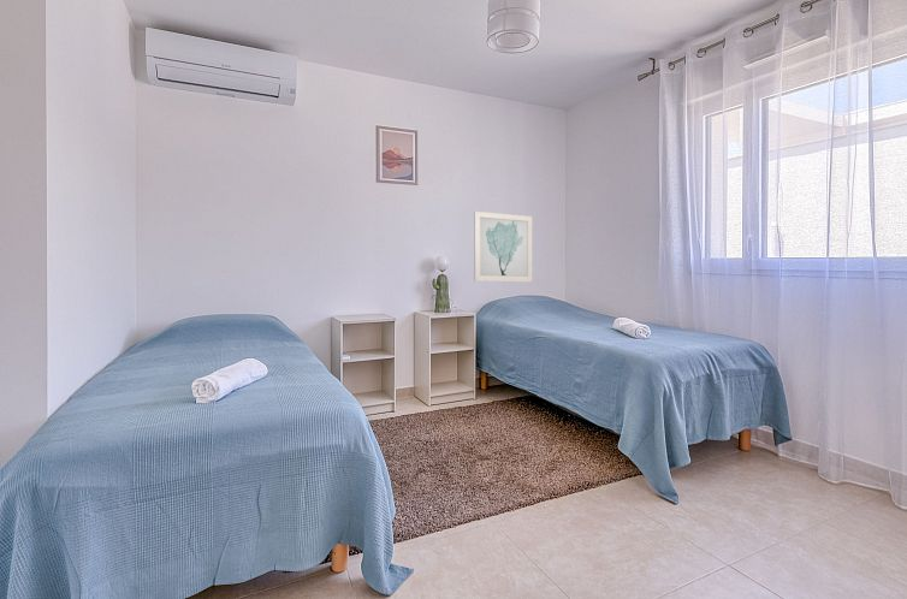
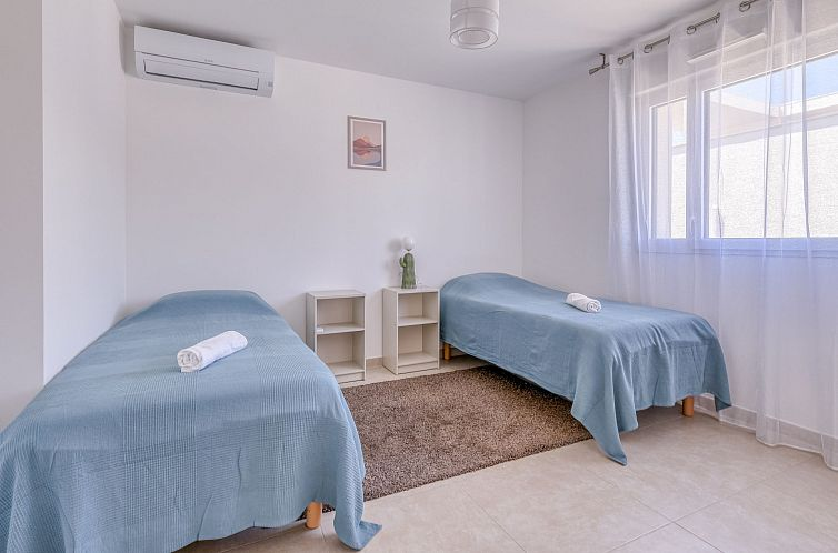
- wall art (504, 248)
